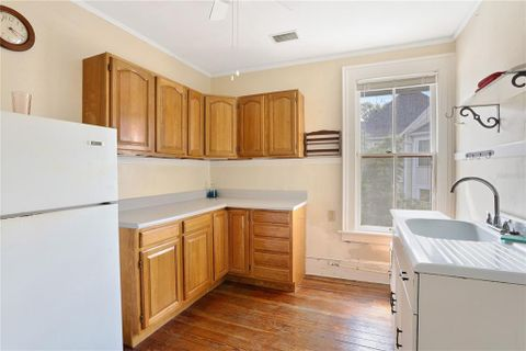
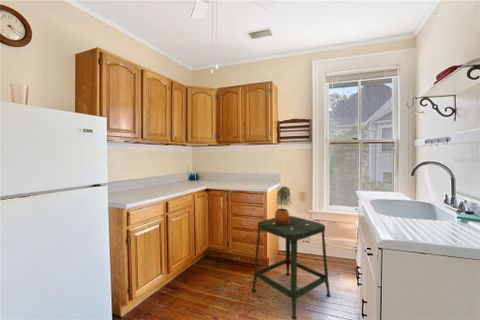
+ stool (291, 258)
+ potted plant (284, 204)
